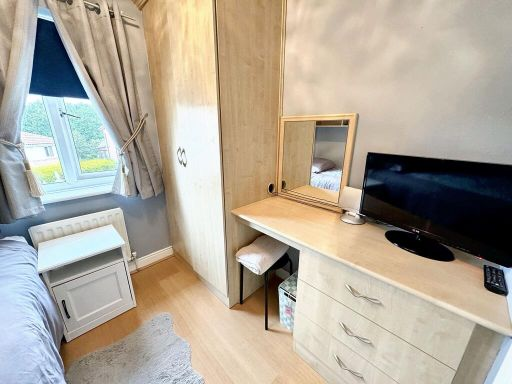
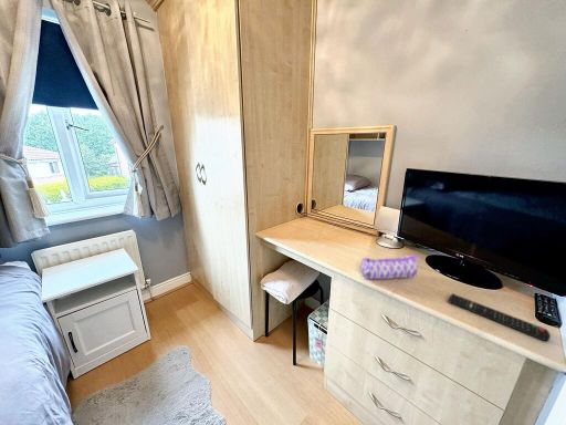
+ pencil case (387, 266)
+ remote control (494, 315)
